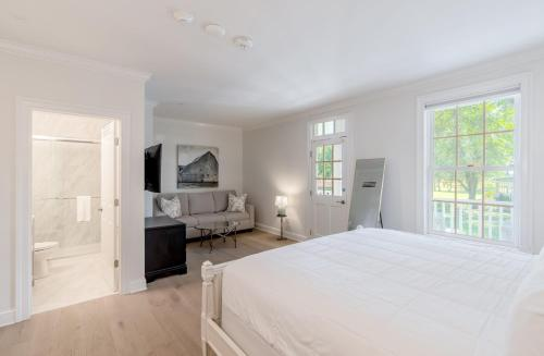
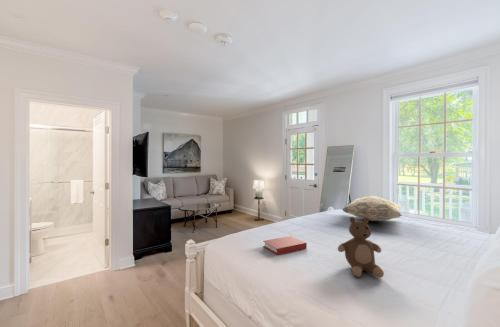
+ decorative pillow (372, 208)
+ book (284, 244)
+ teddy bear (362, 244)
